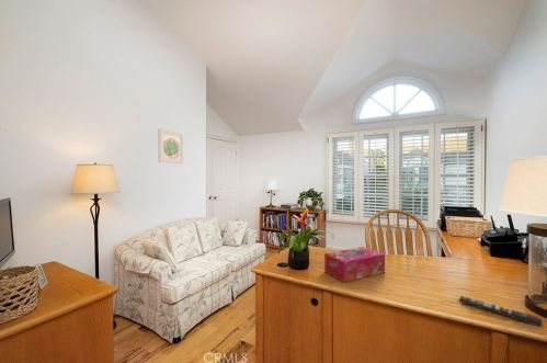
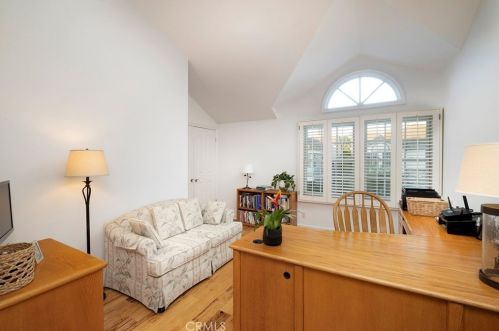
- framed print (171, 147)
- remote control (497, 309)
- tissue box (354, 262)
